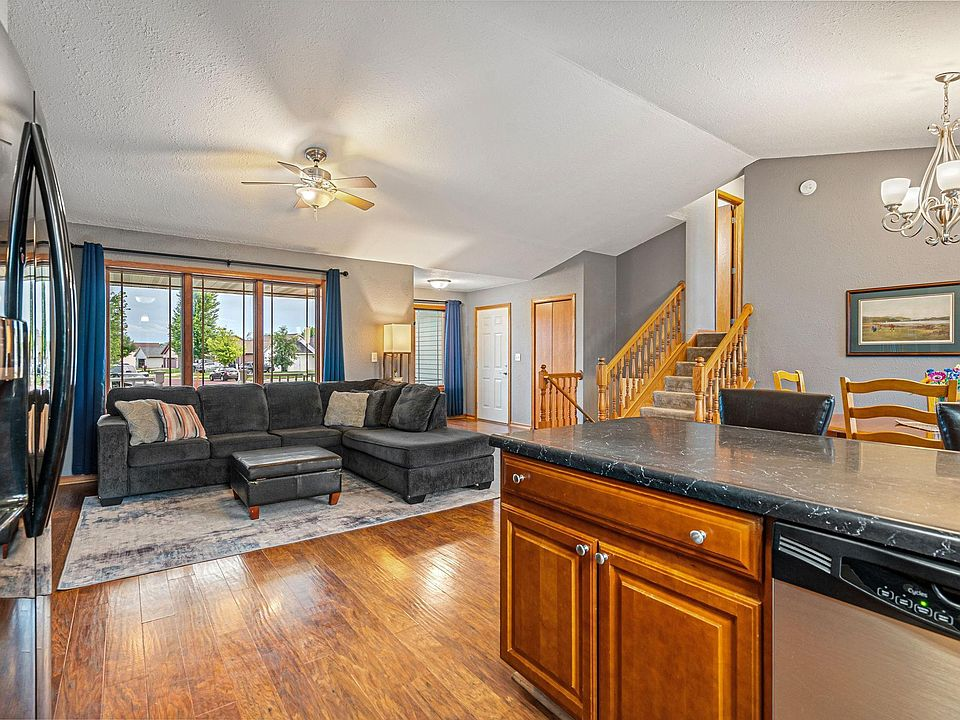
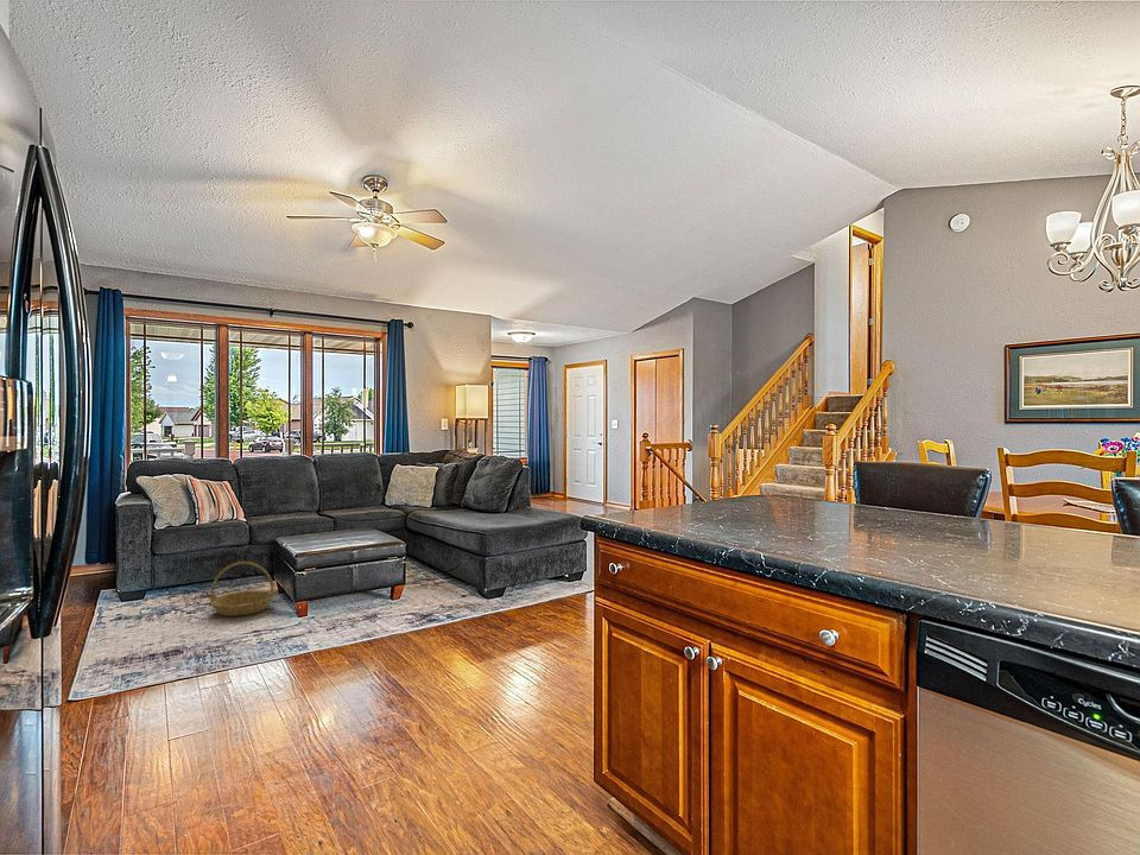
+ basket (242, 591)
